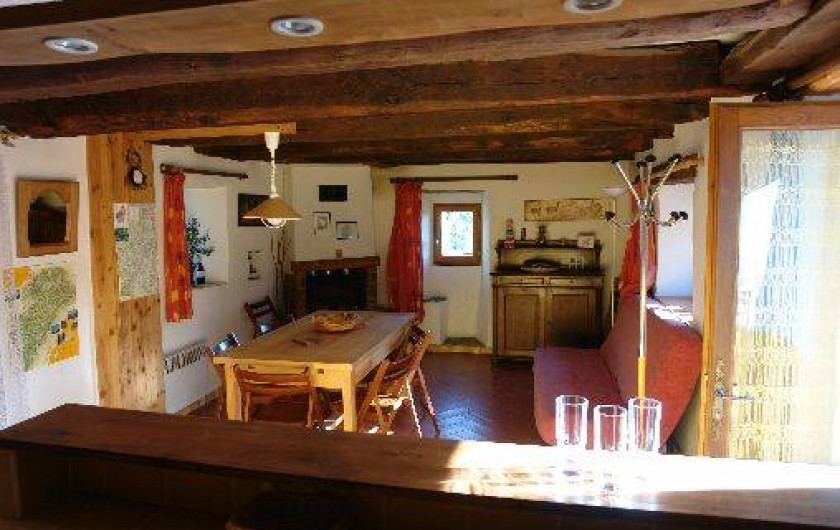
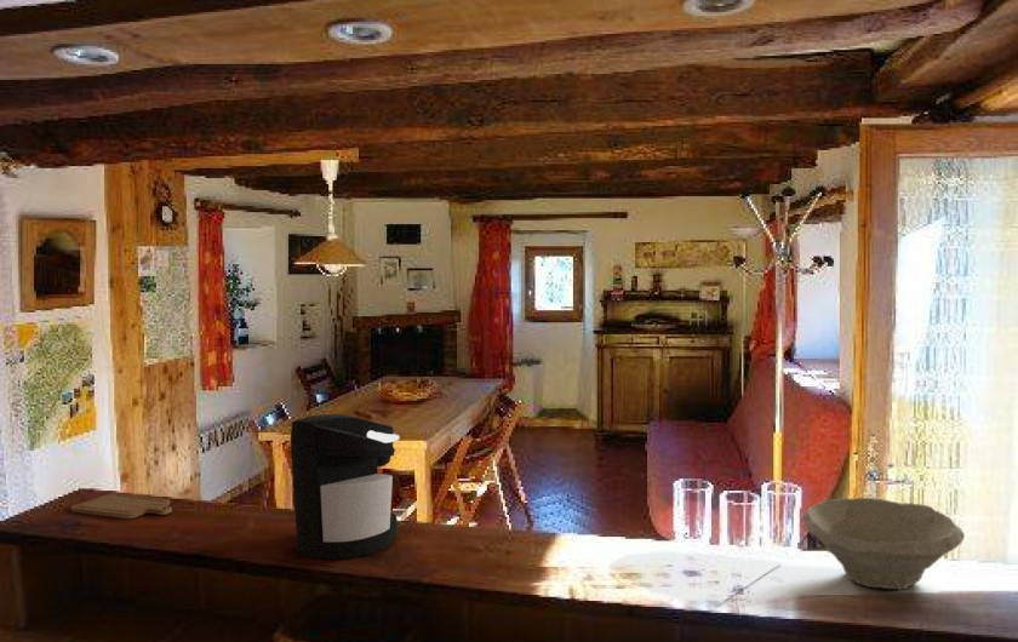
+ bowl (879, 545)
+ coffee maker (350, 476)
+ chopping board (128, 506)
